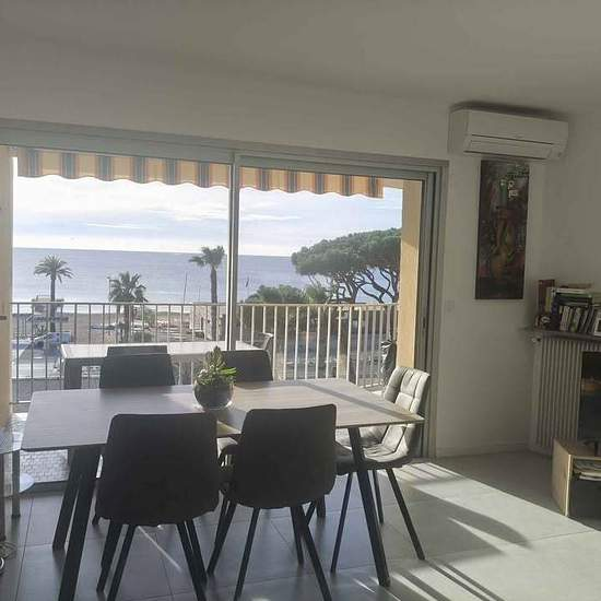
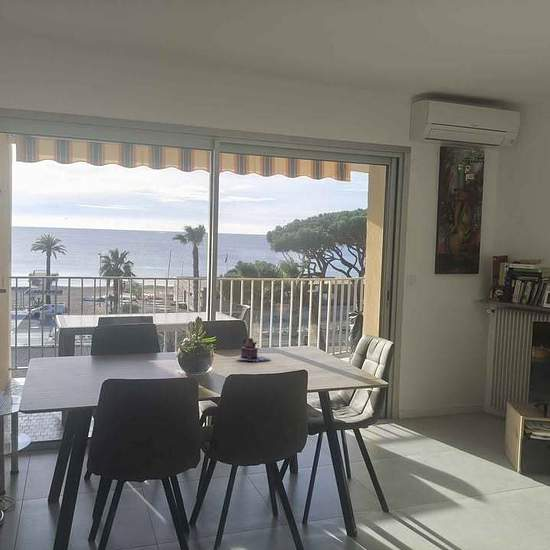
+ teapot (250, 348)
